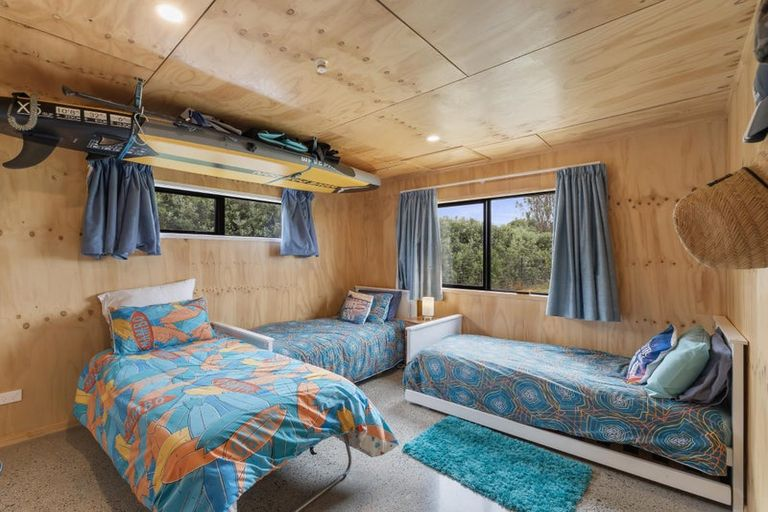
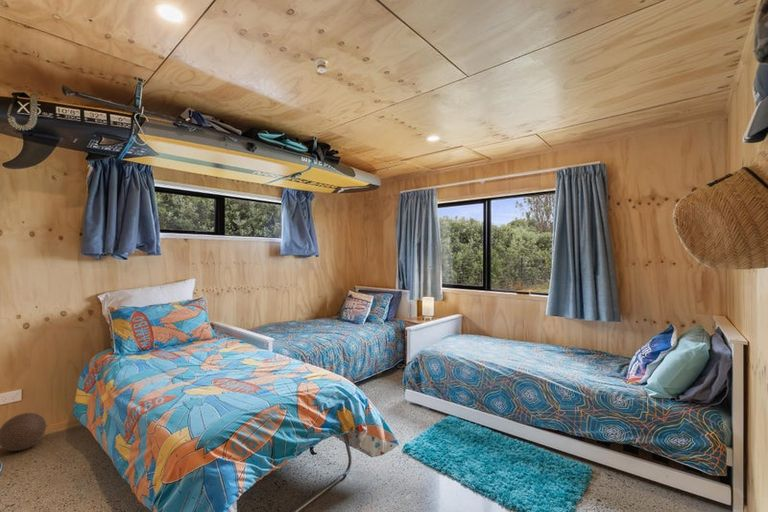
+ ball (24, 431)
